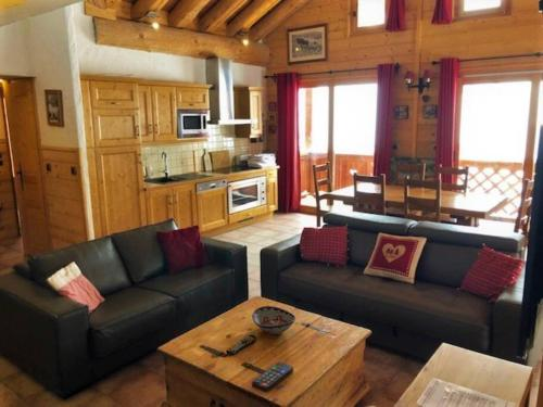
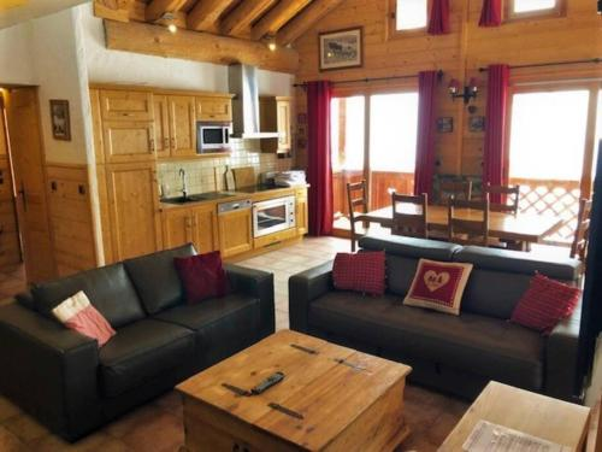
- decorative bowl (274, 322)
- remote control (273, 376)
